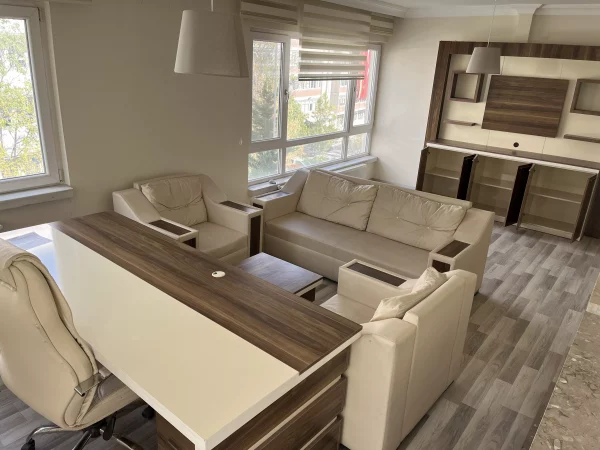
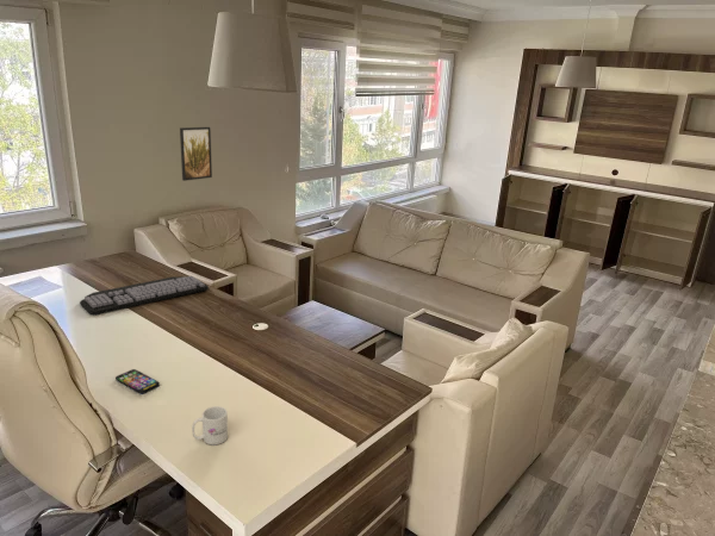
+ mug (210, 426)
+ keyboard (144, 291)
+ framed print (195, 152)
+ smartphone (137, 381)
